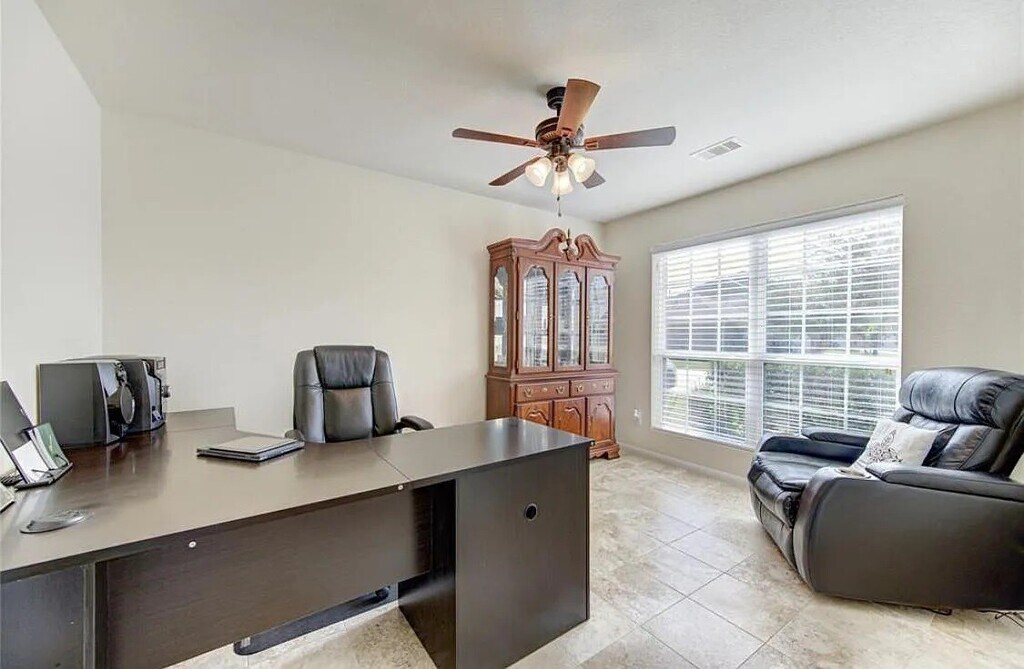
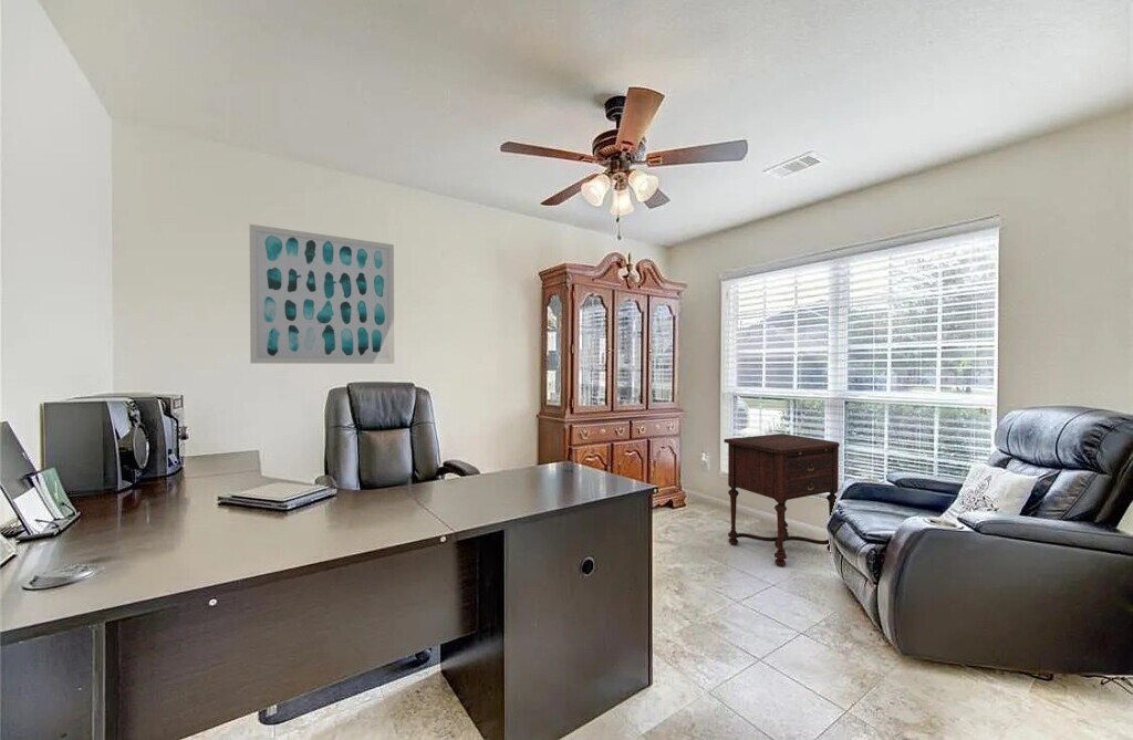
+ wall art (328, 299)
+ side table (781, 493)
